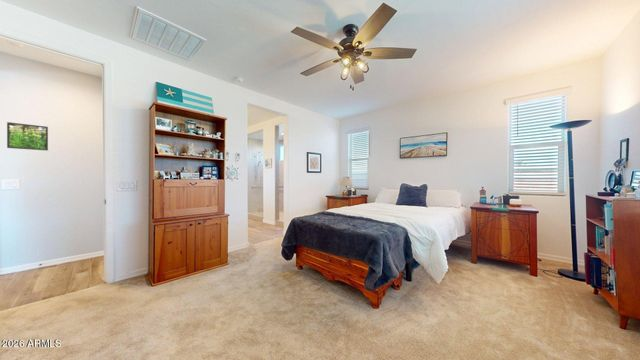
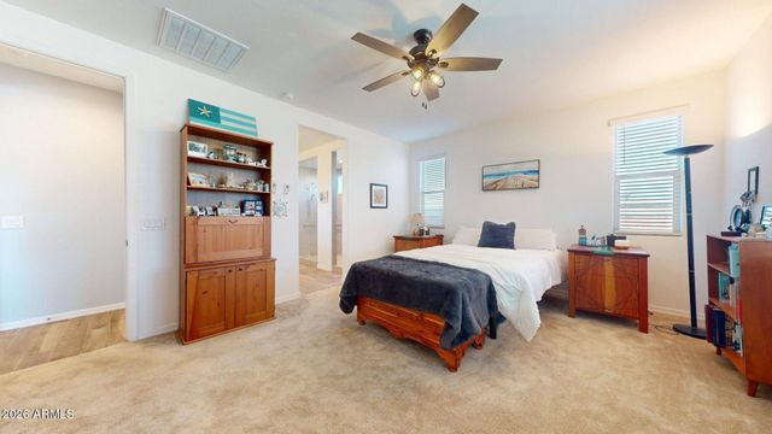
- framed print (28, 136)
